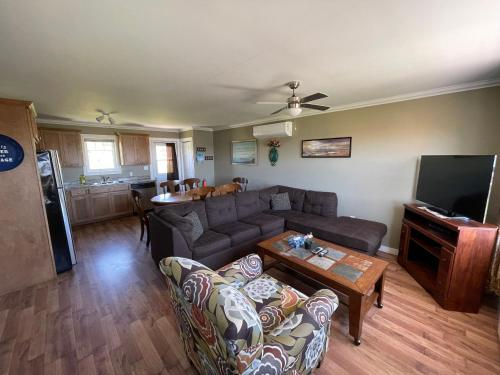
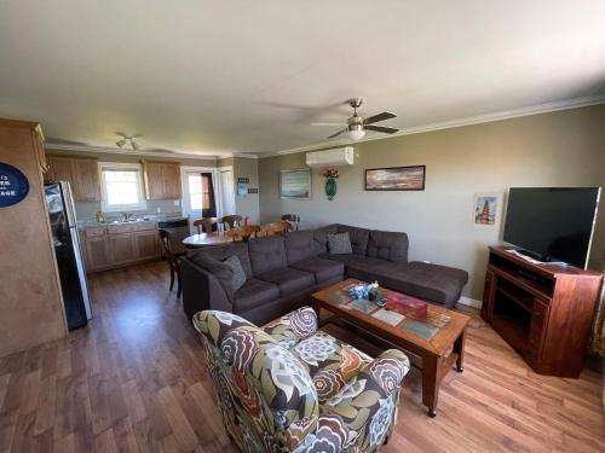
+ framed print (485, 210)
+ tissue box (405, 304)
